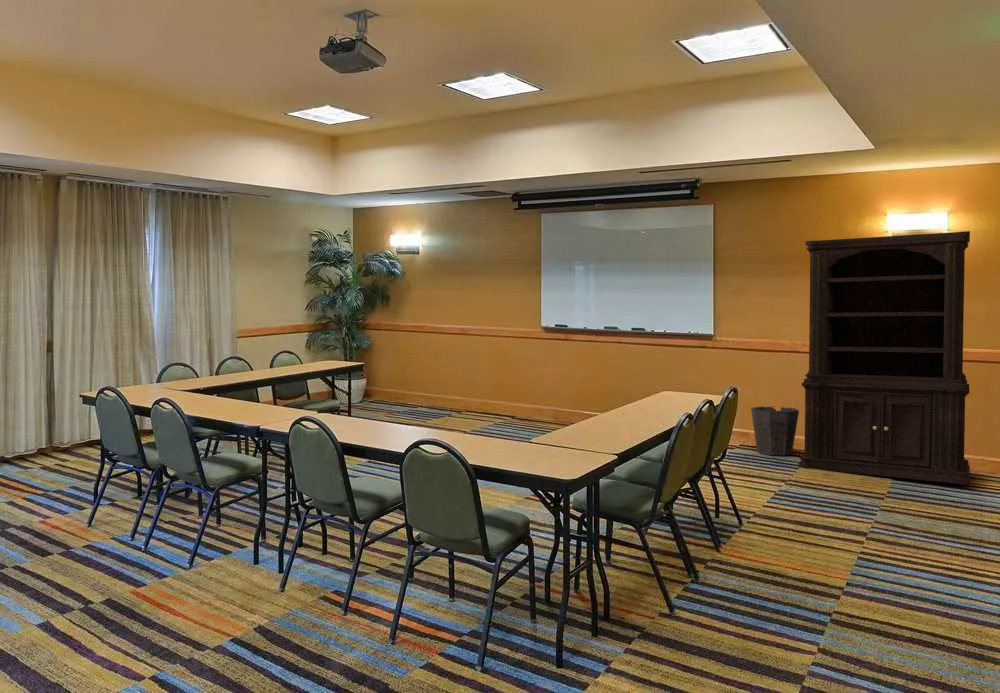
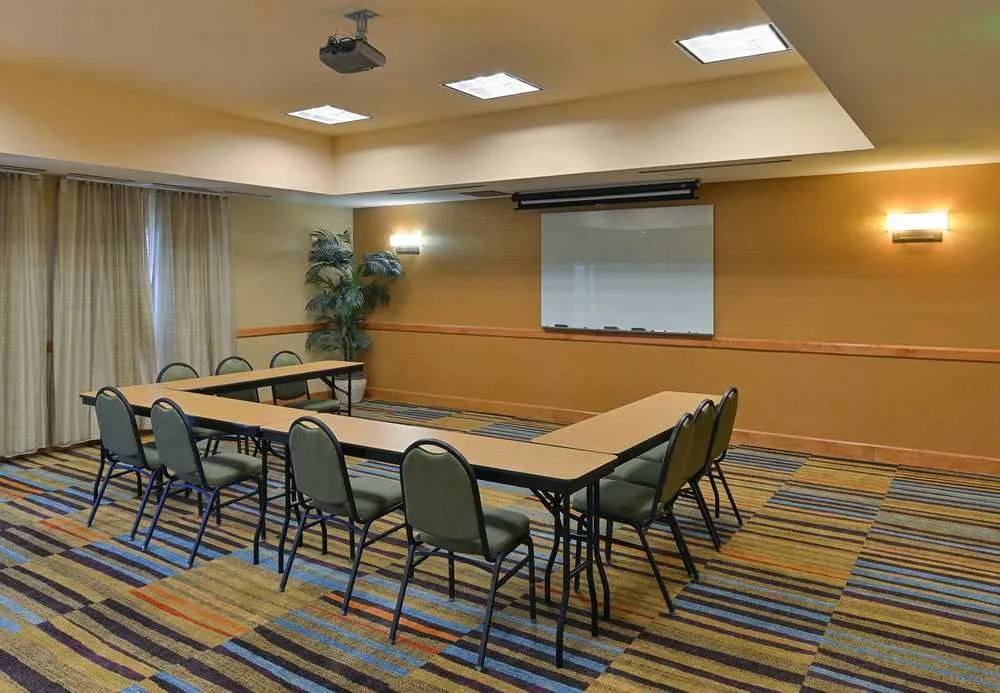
- waste bin (774, 430)
- hutch (884, 355)
